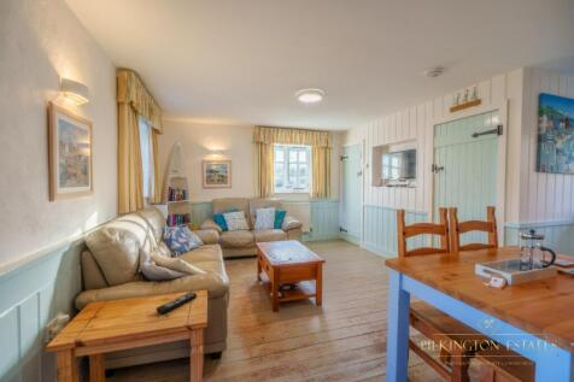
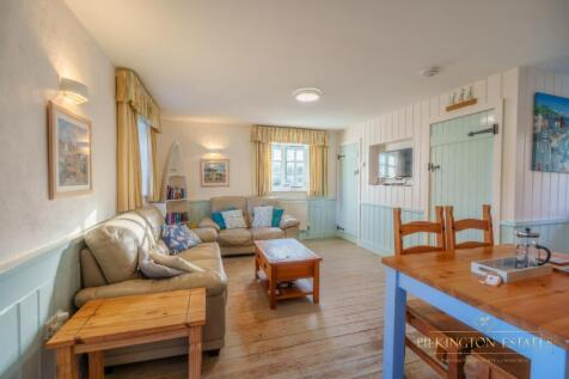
- remote control (177, 301)
